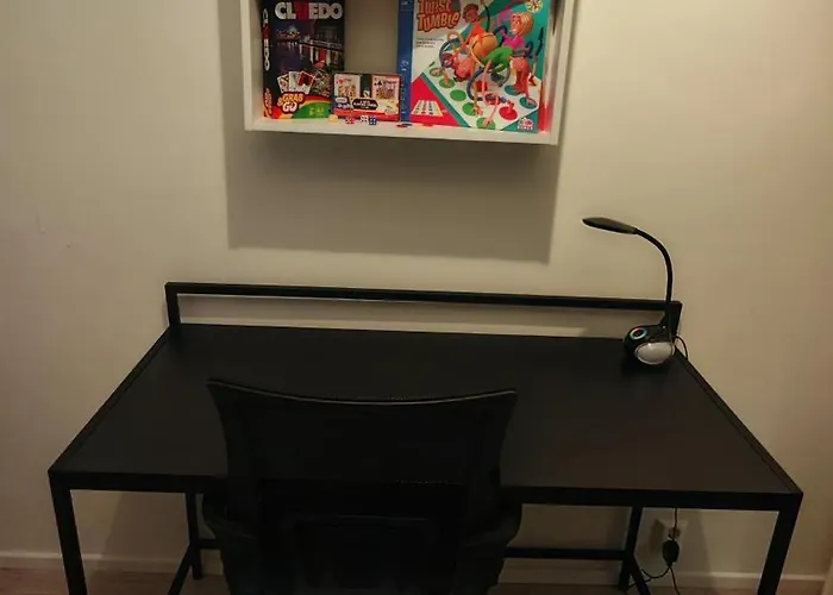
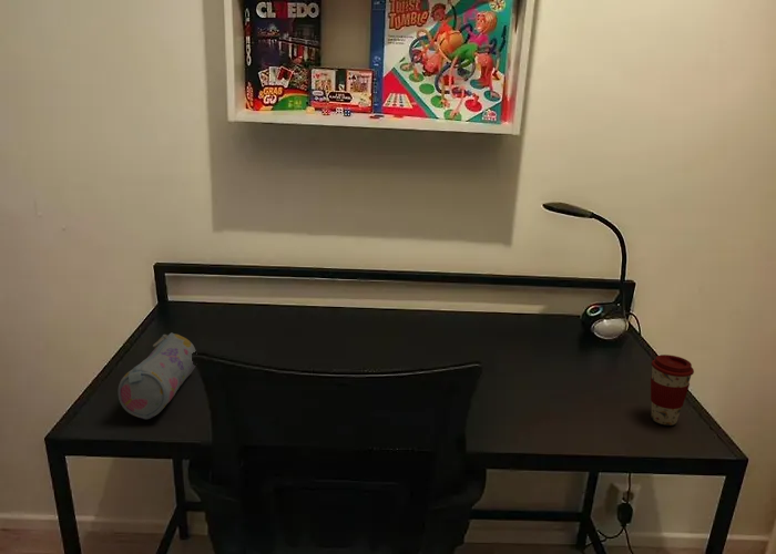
+ coffee cup (668, 390)
+ pencil case (160, 372)
